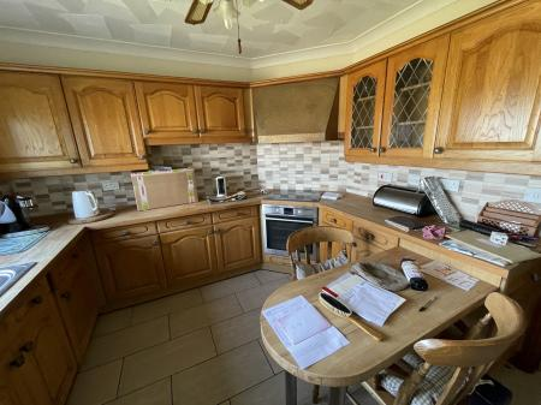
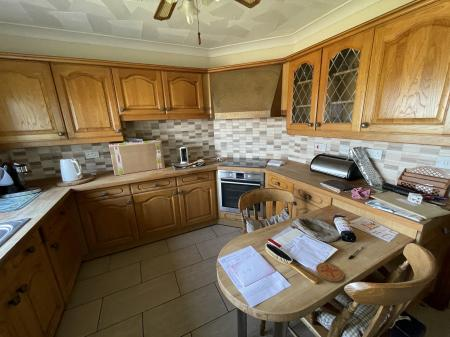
+ coaster (329, 271)
